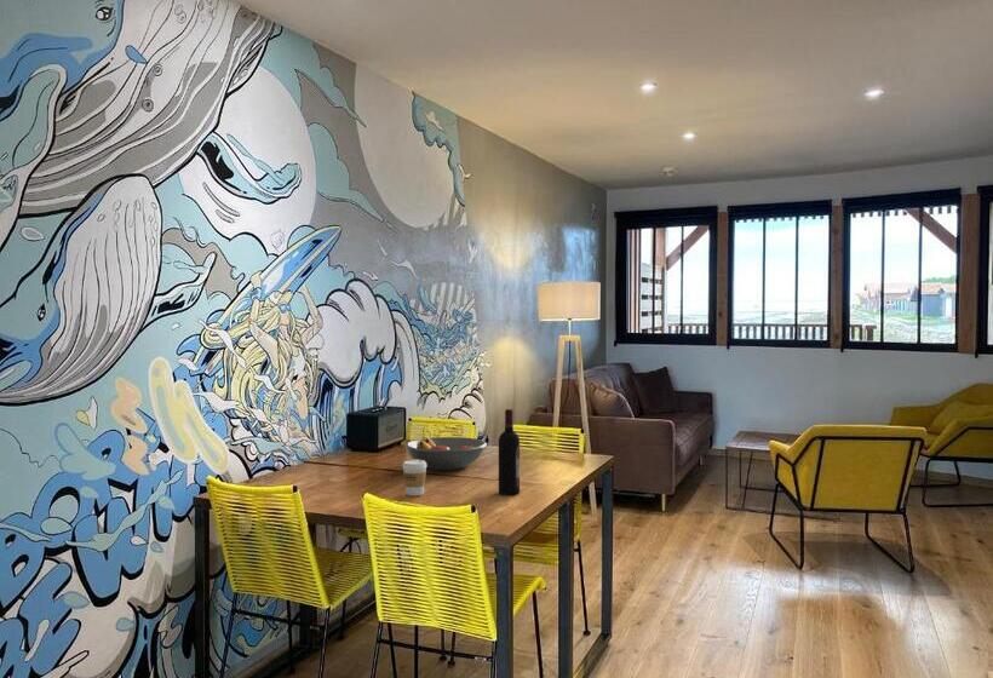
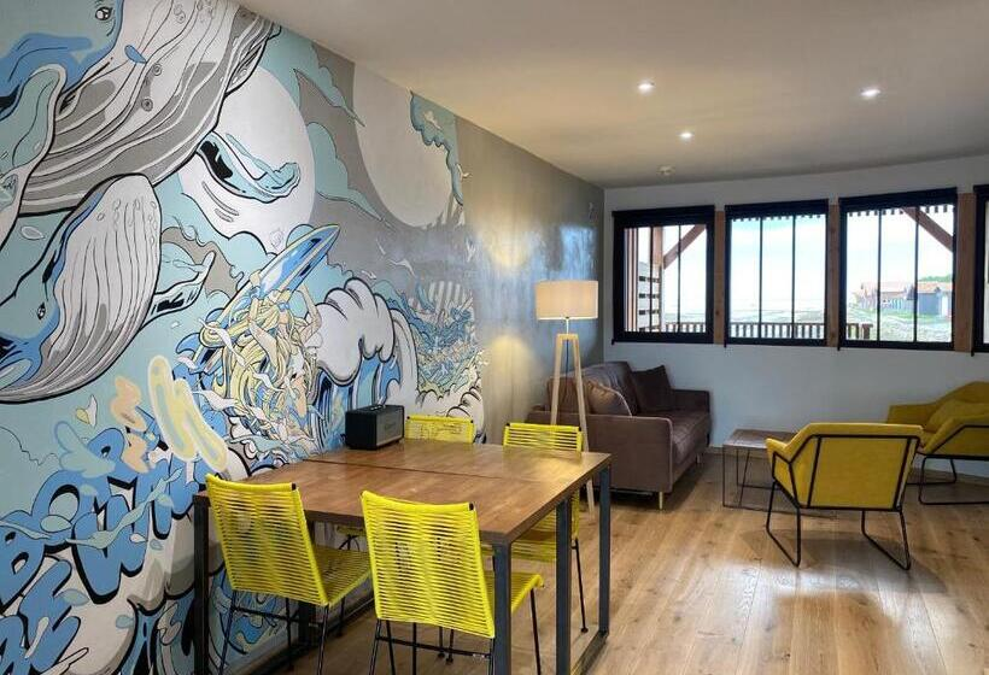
- fruit bowl (446, 452)
- wine bottle (509, 450)
- coffee cup (414, 477)
